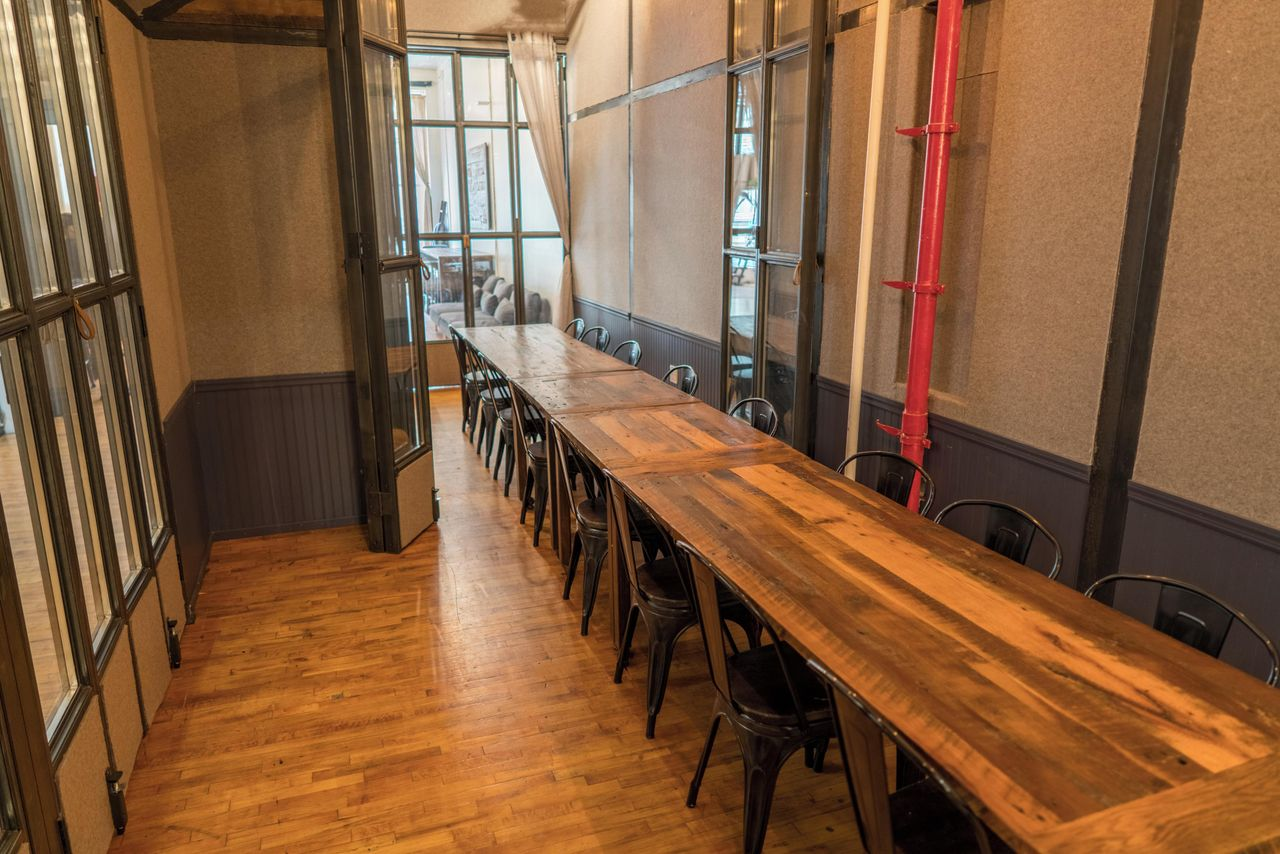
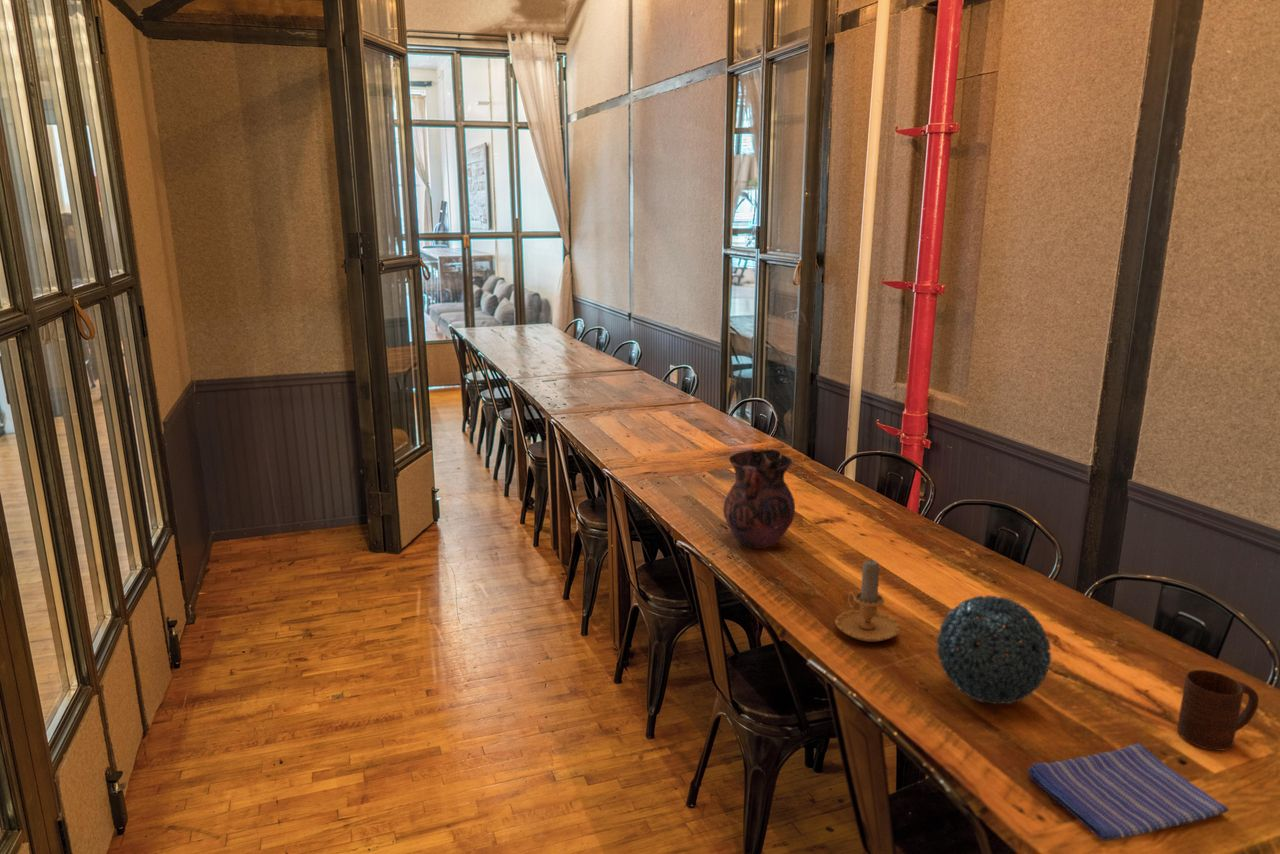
+ candle (866, 592)
+ decorative ball (992, 648)
+ cup (1215, 708)
+ vase (759, 500)
+ dish towel (1122, 788)
